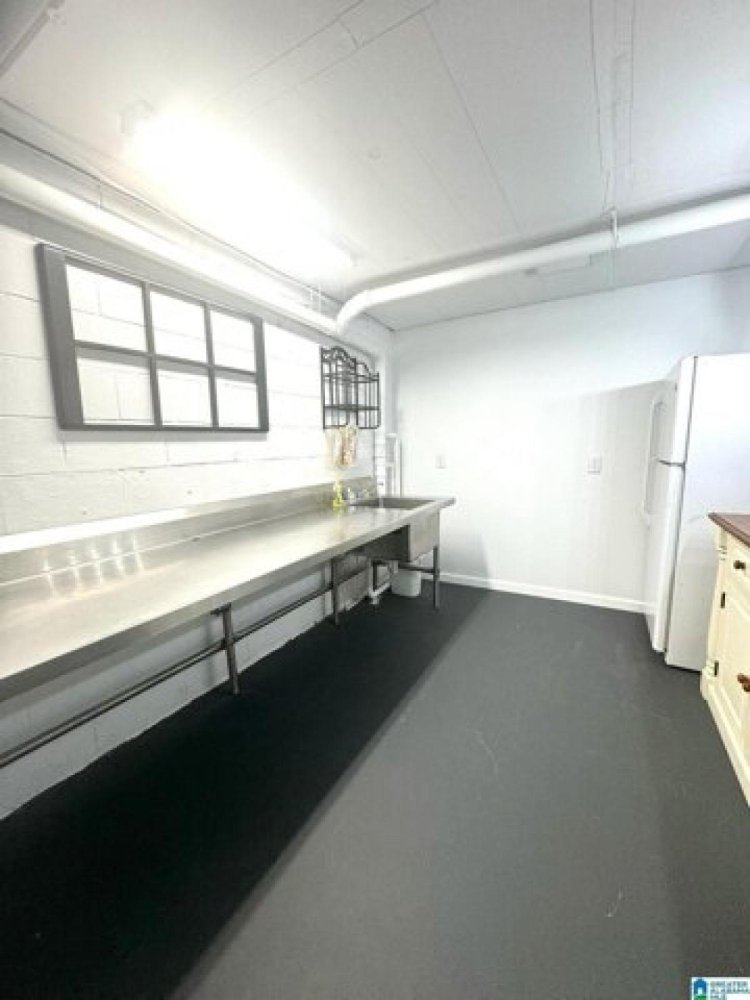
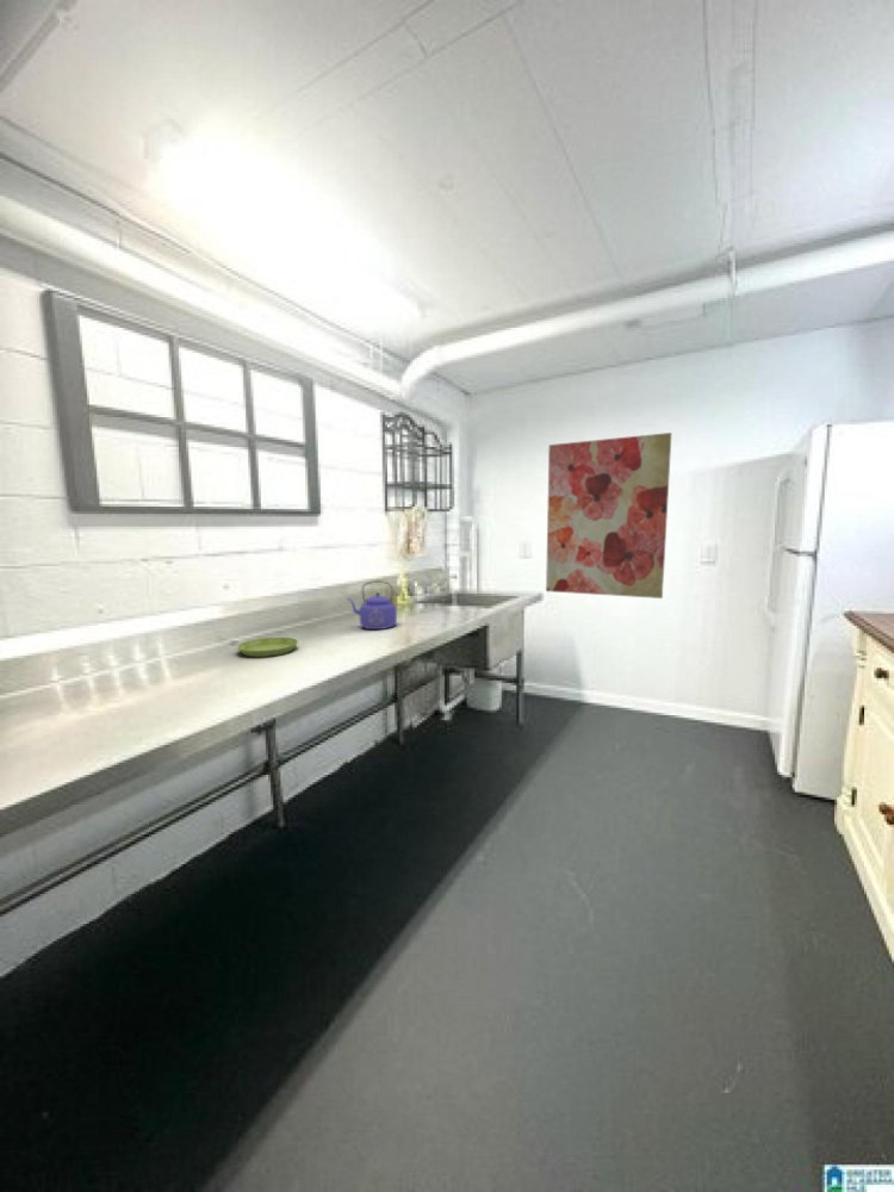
+ saucer (268, 647)
+ wall art (603, 519)
+ kettle (371, 603)
